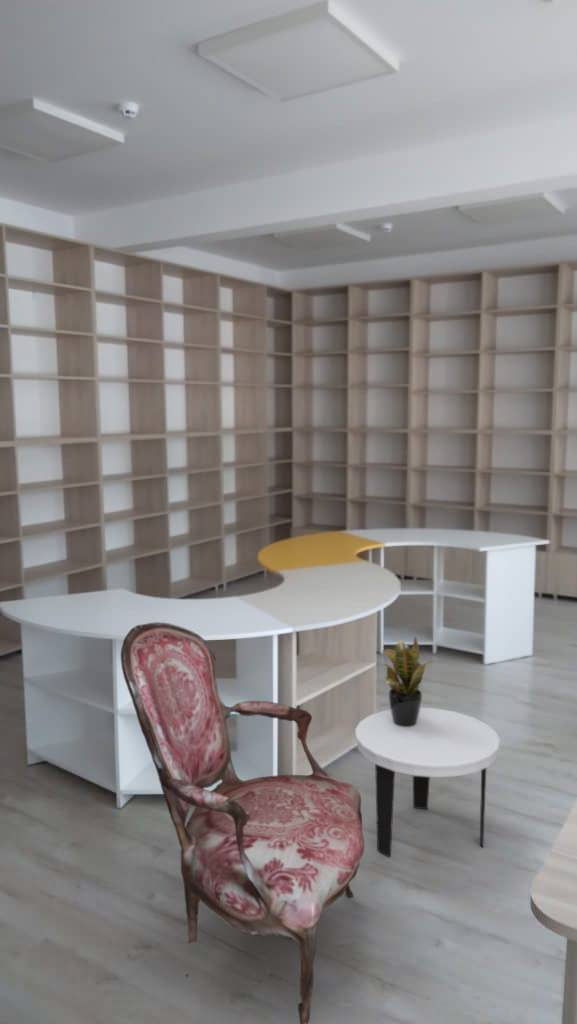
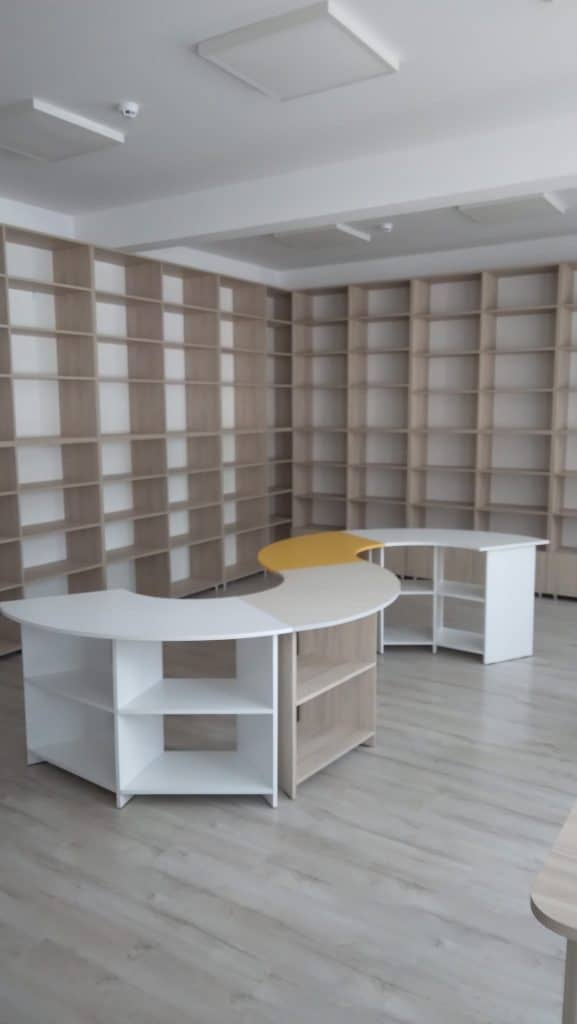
- armchair (263, 789)
- potted plant (402, 677)
- side table (425, 785)
